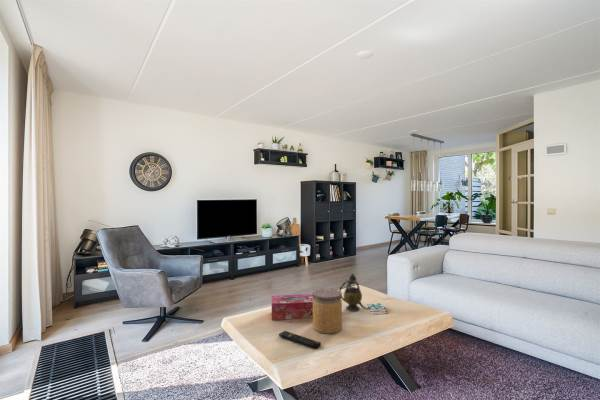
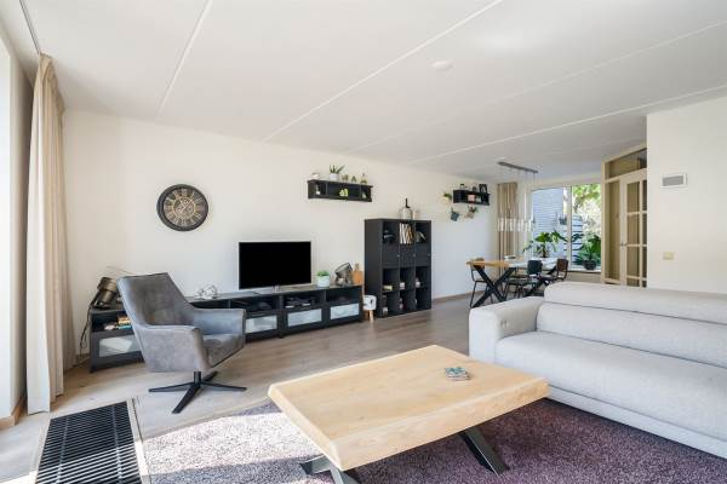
- teapot (356, 292)
- jar (327, 310)
- tissue box (294, 306)
- remote control (299, 339)
